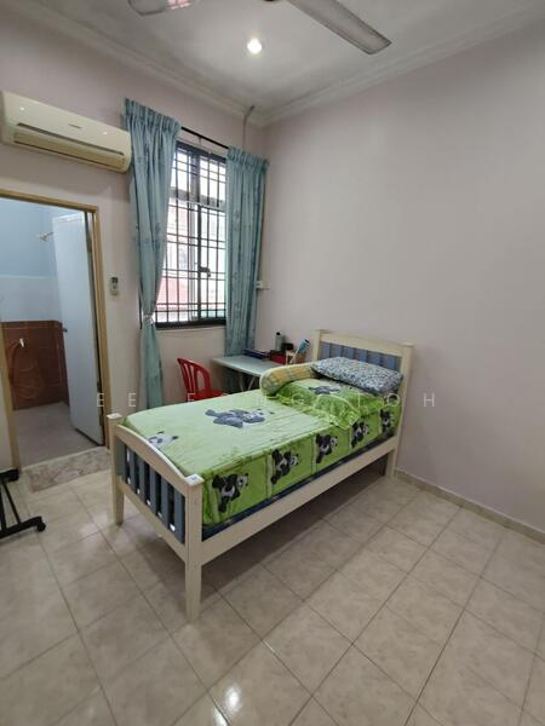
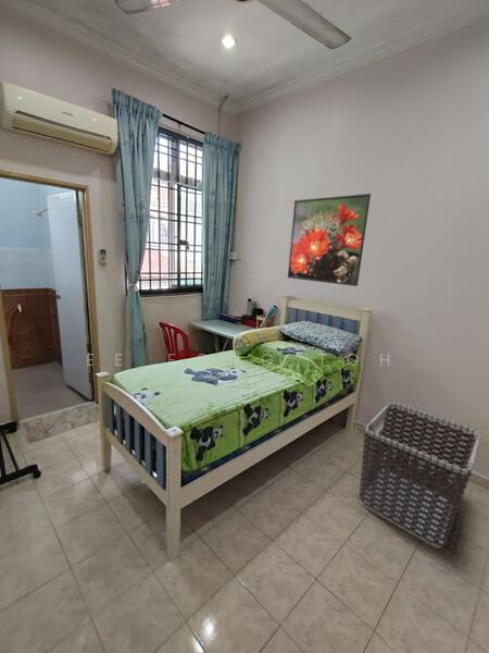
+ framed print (324, 241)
+ clothes hamper (414, 467)
